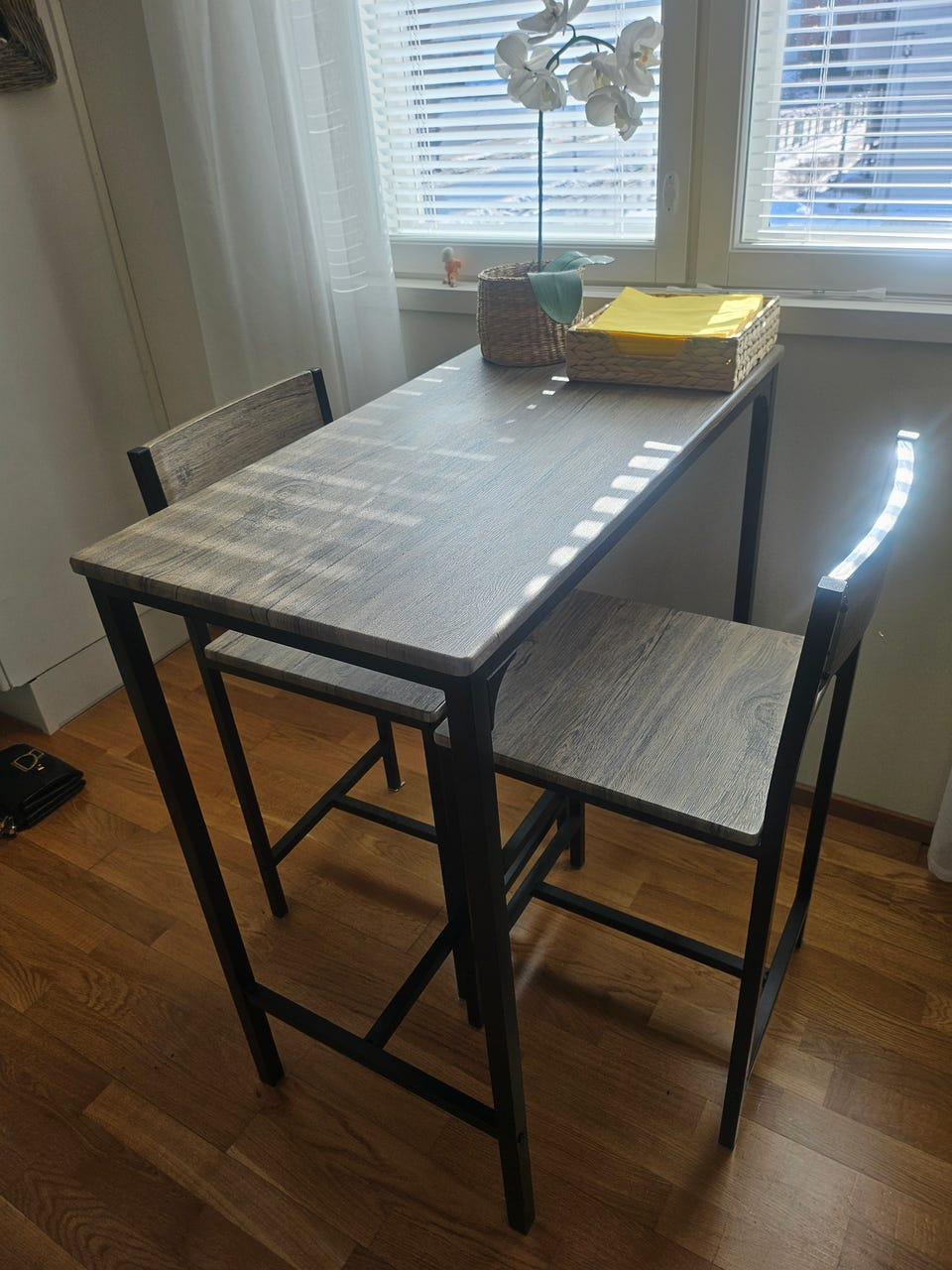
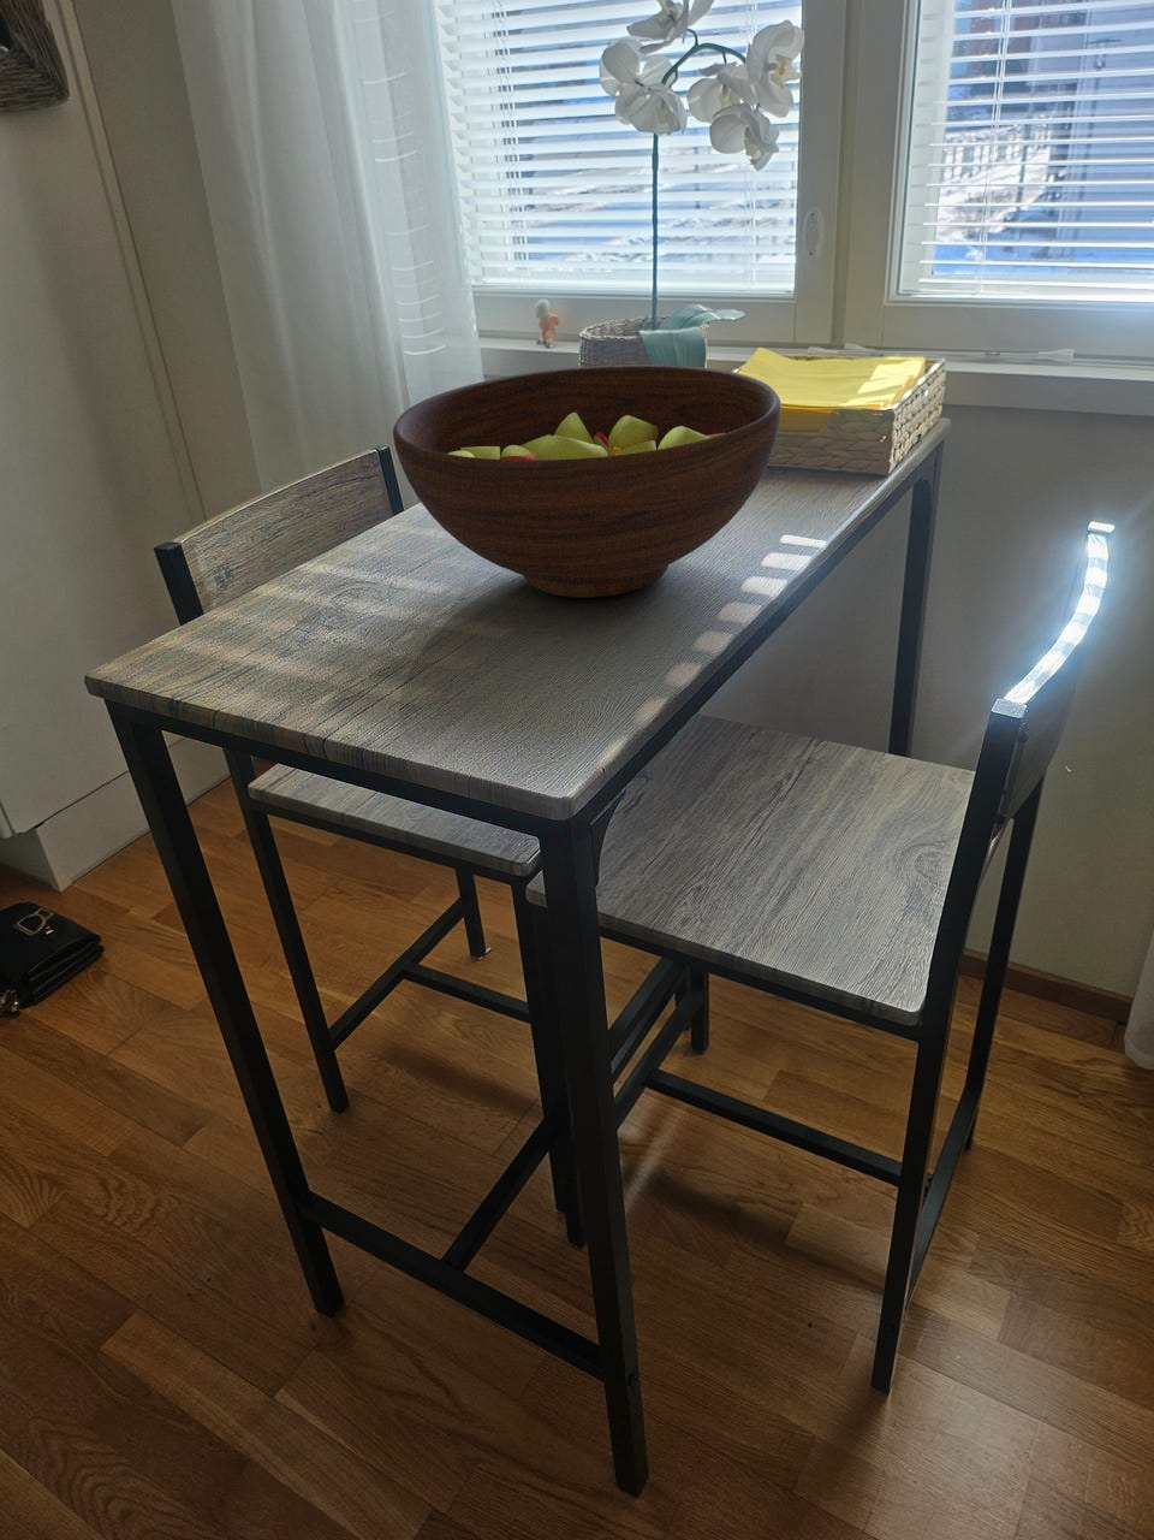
+ fruit bowl (590, 494)
